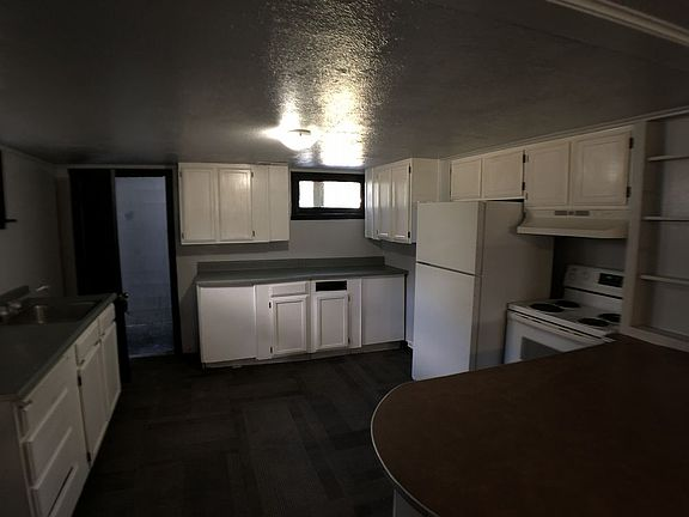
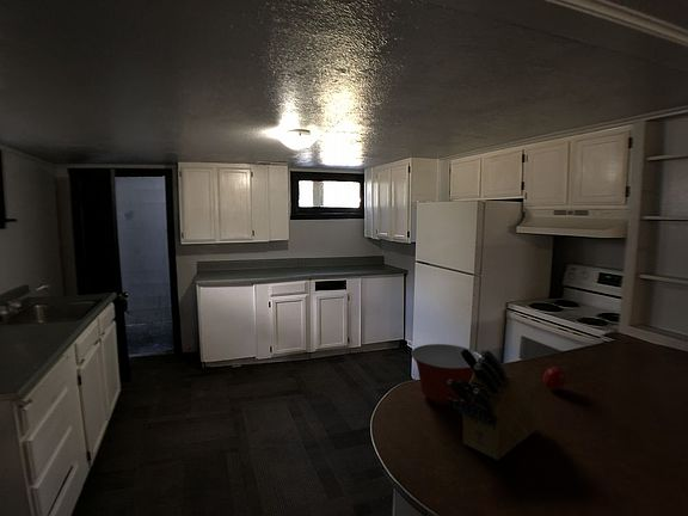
+ fruit (554, 376)
+ mixing bowl (446, 375)
+ knife block (496, 391)
